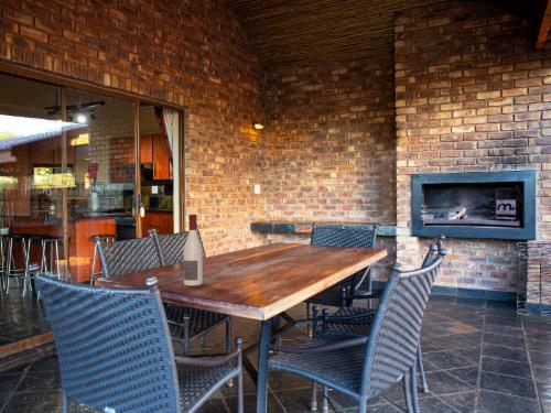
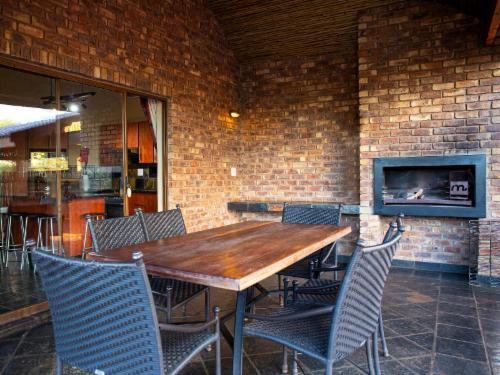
- alcohol (193, 249)
